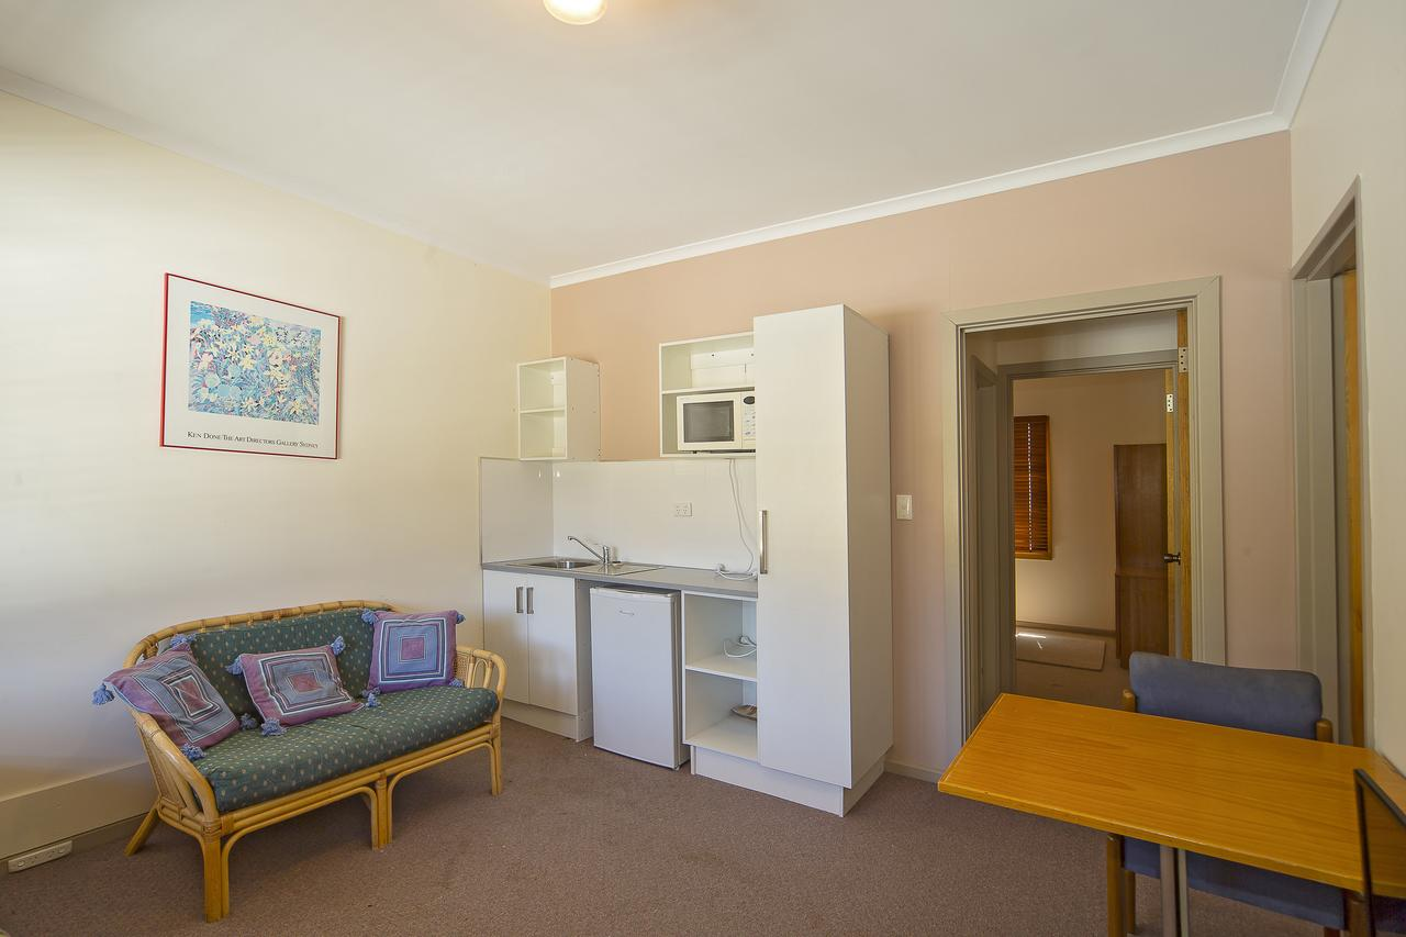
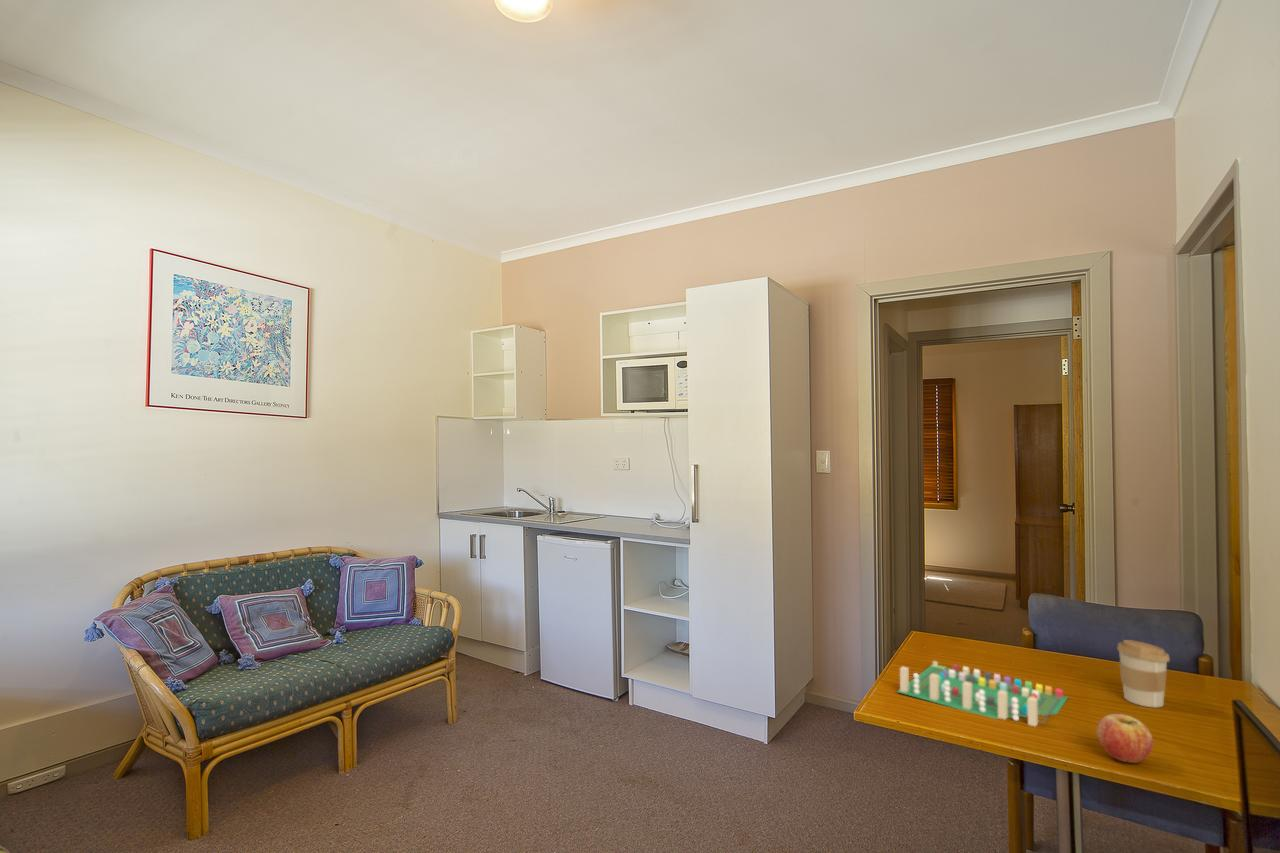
+ coffee cup (1143, 672)
+ fruit (1124, 737)
+ board game (981, 682)
